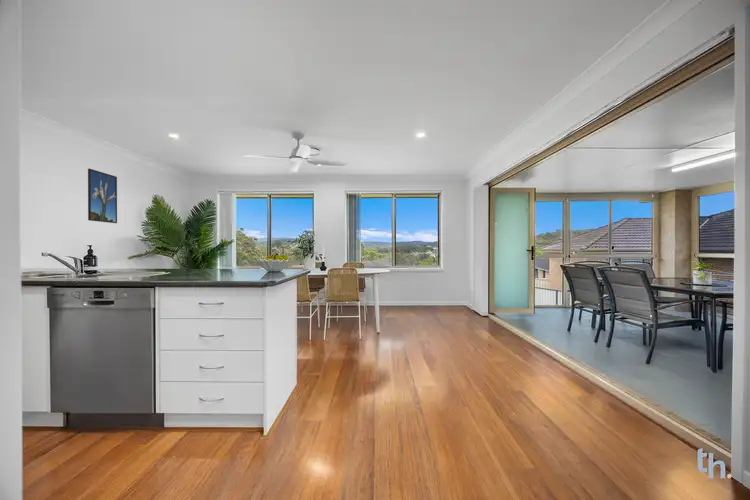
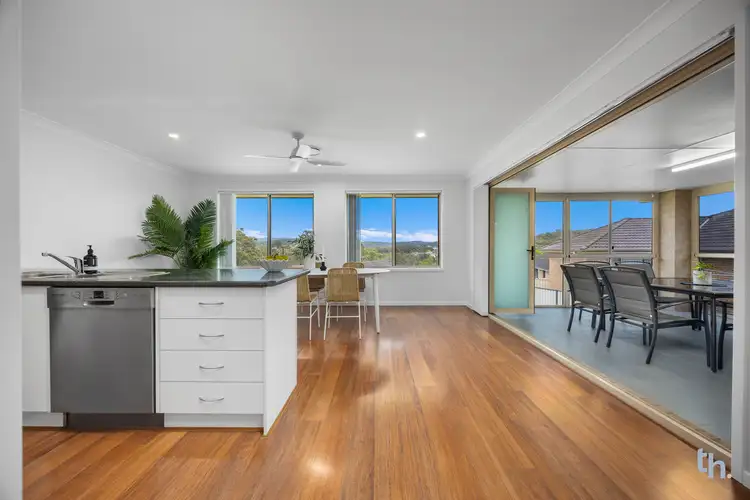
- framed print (103, 197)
